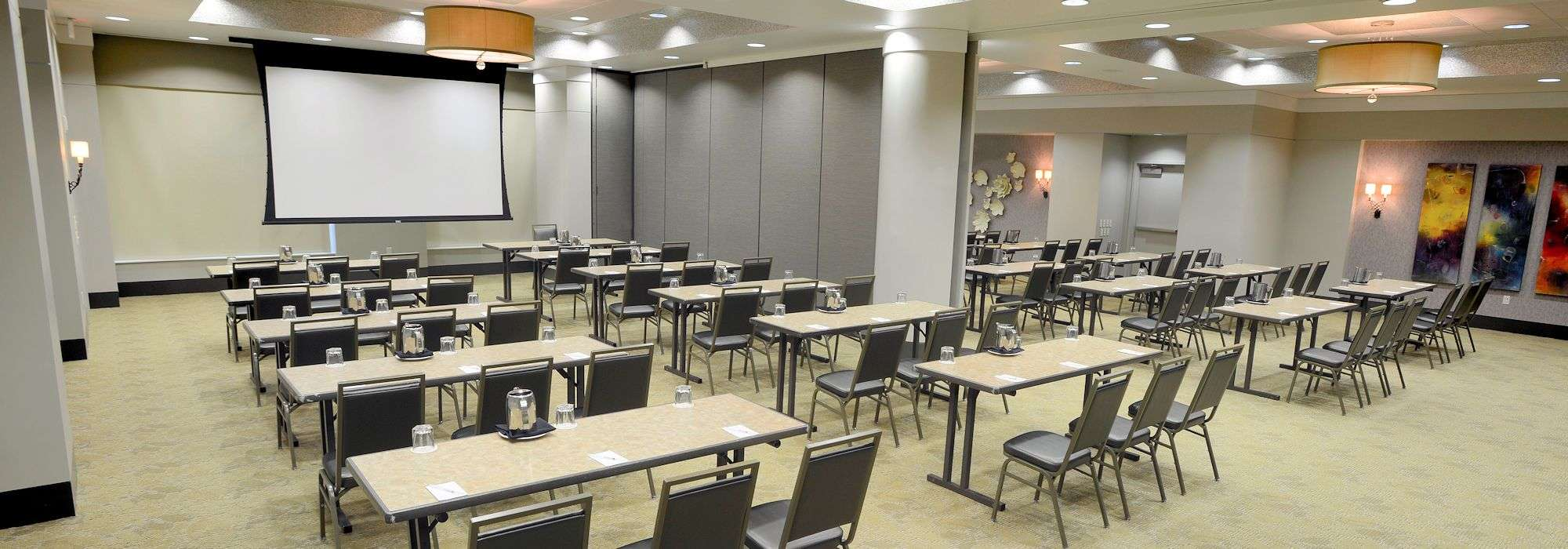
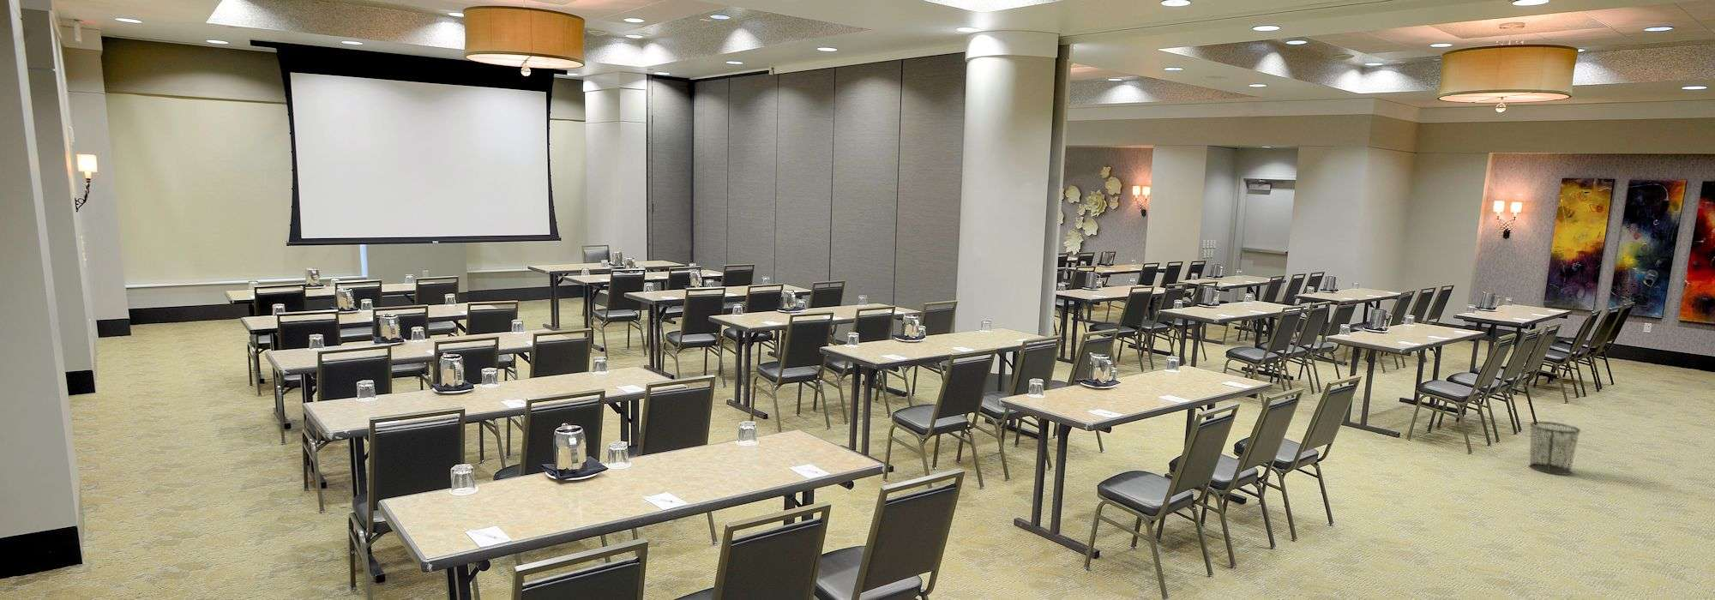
+ waste bin (1552, 447)
